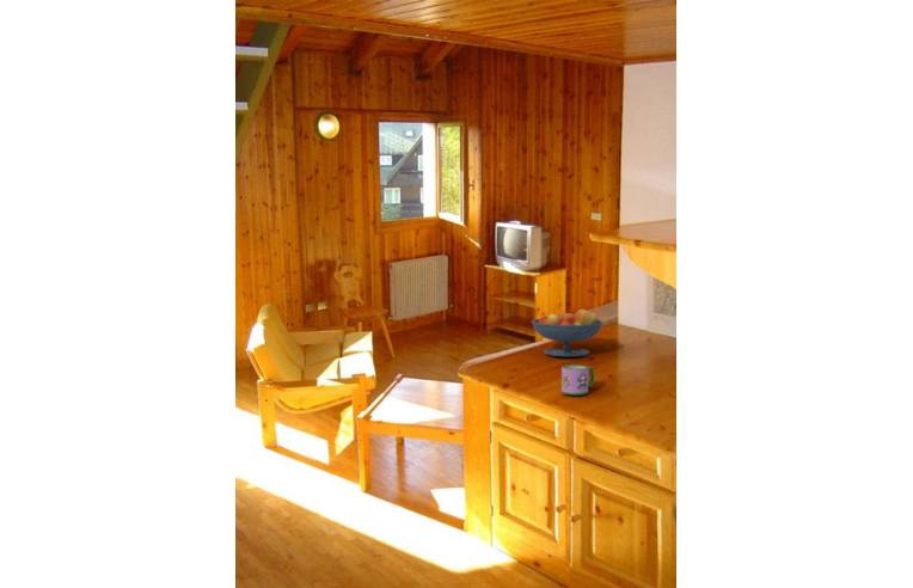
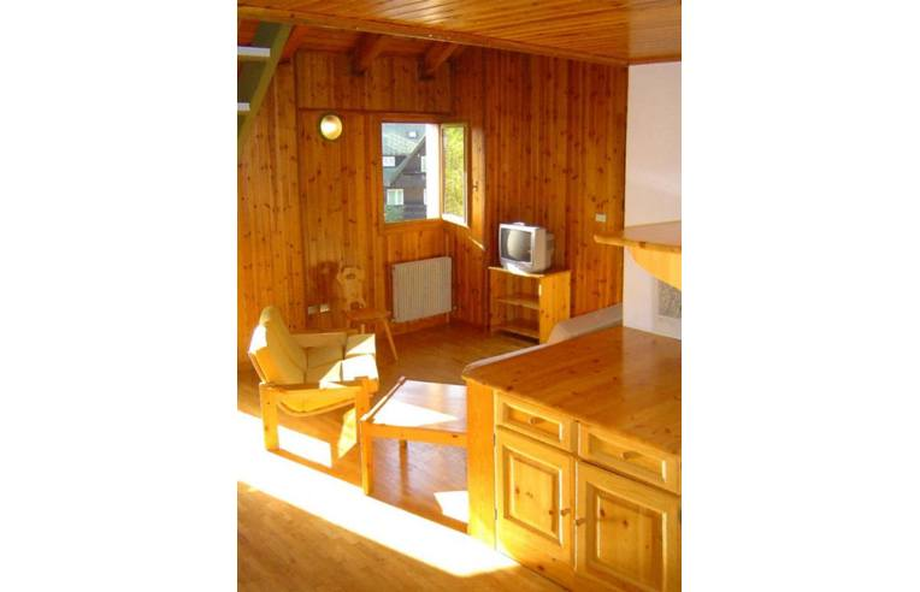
- fruit bowl (566, 331)
- mug (578, 379)
